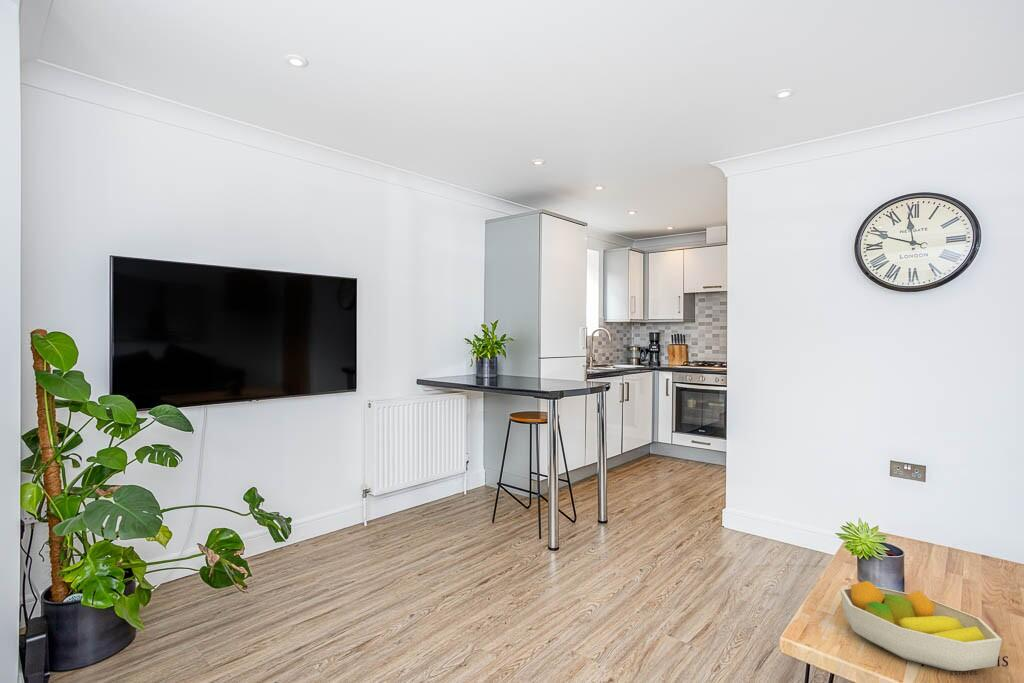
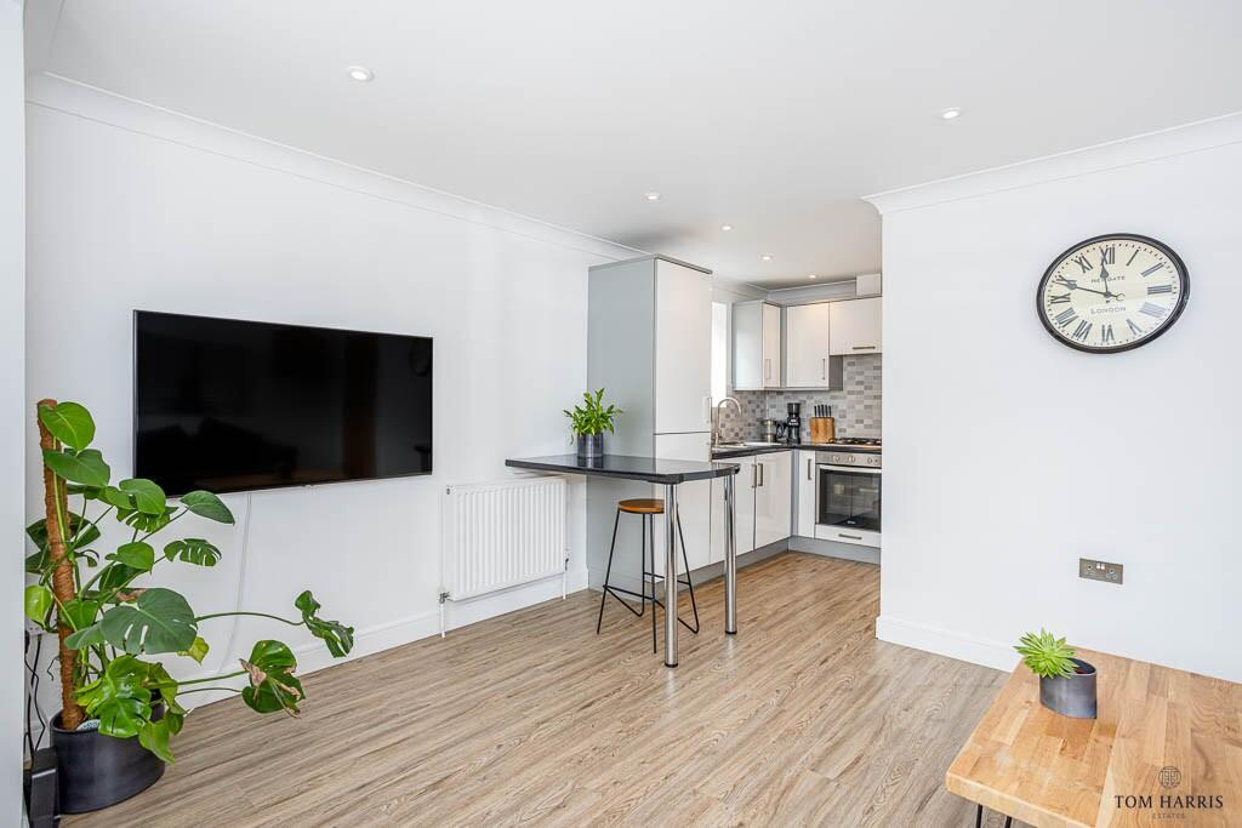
- fruit bowl (913, 621)
